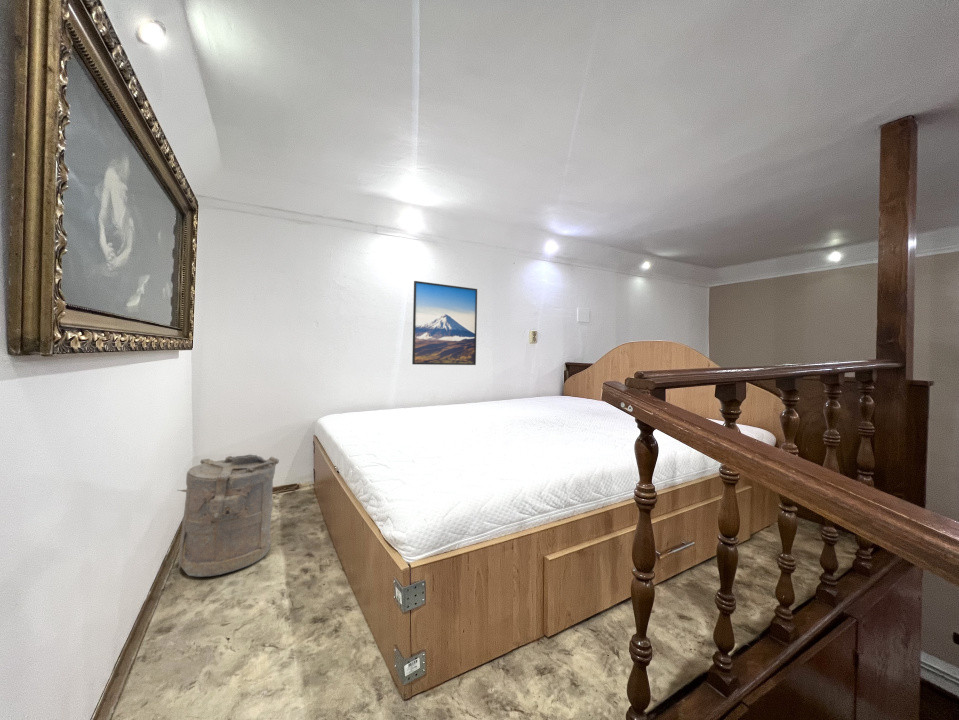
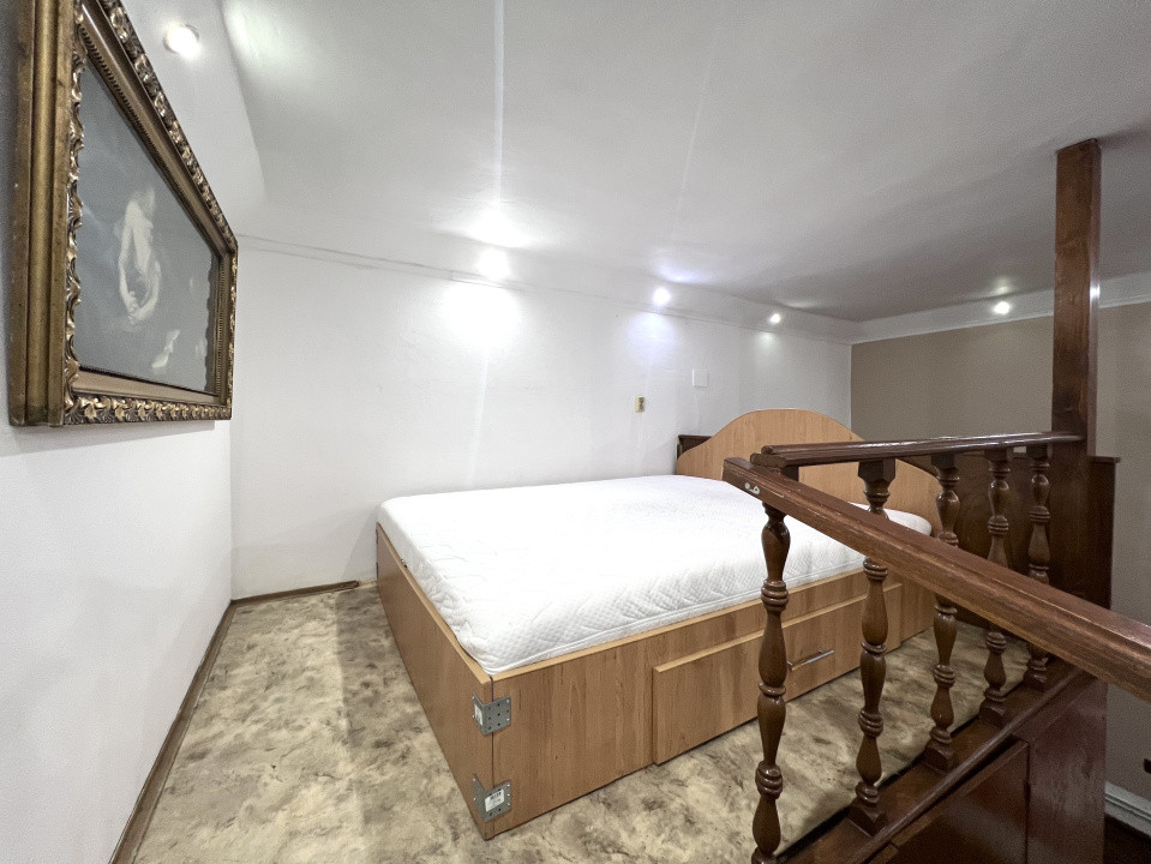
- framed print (446, 324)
- laundry hamper (227, 508)
